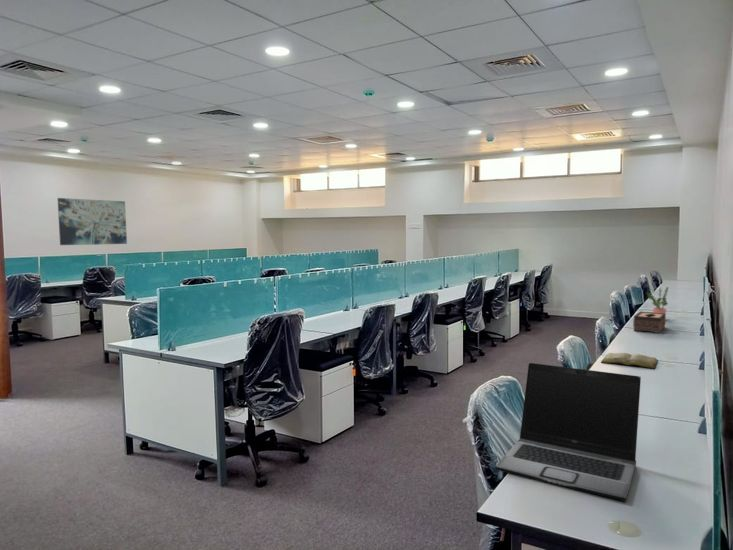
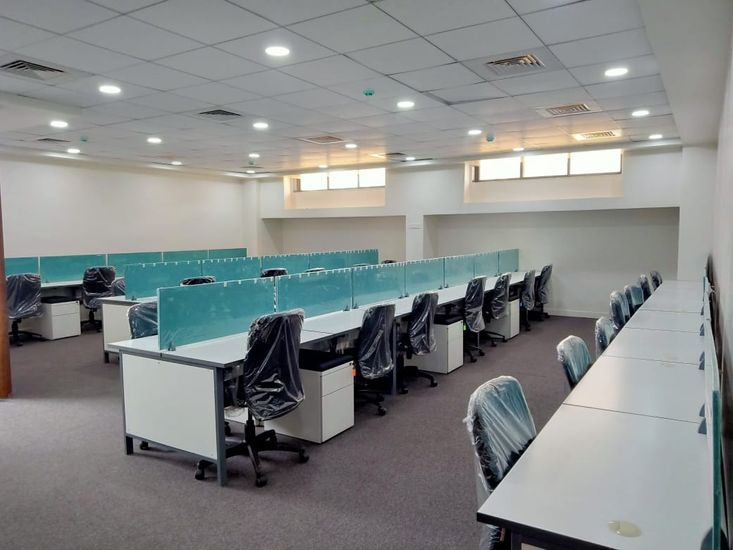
- potted plant (656, 303)
- laptop (570, 421)
- book (629, 359)
- wall art (94, 222)
- tissue box (649, 321)
